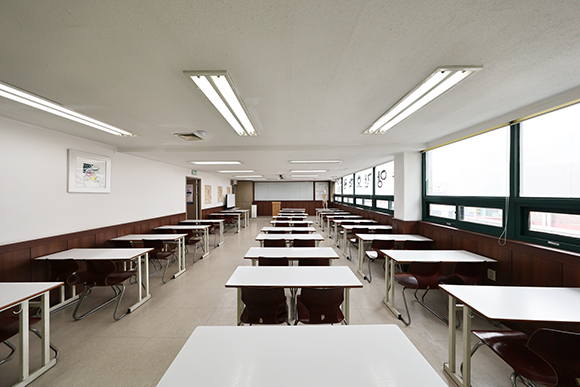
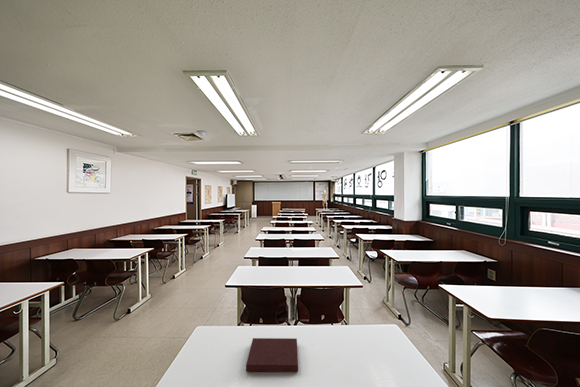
+ notebook (273, 353)
